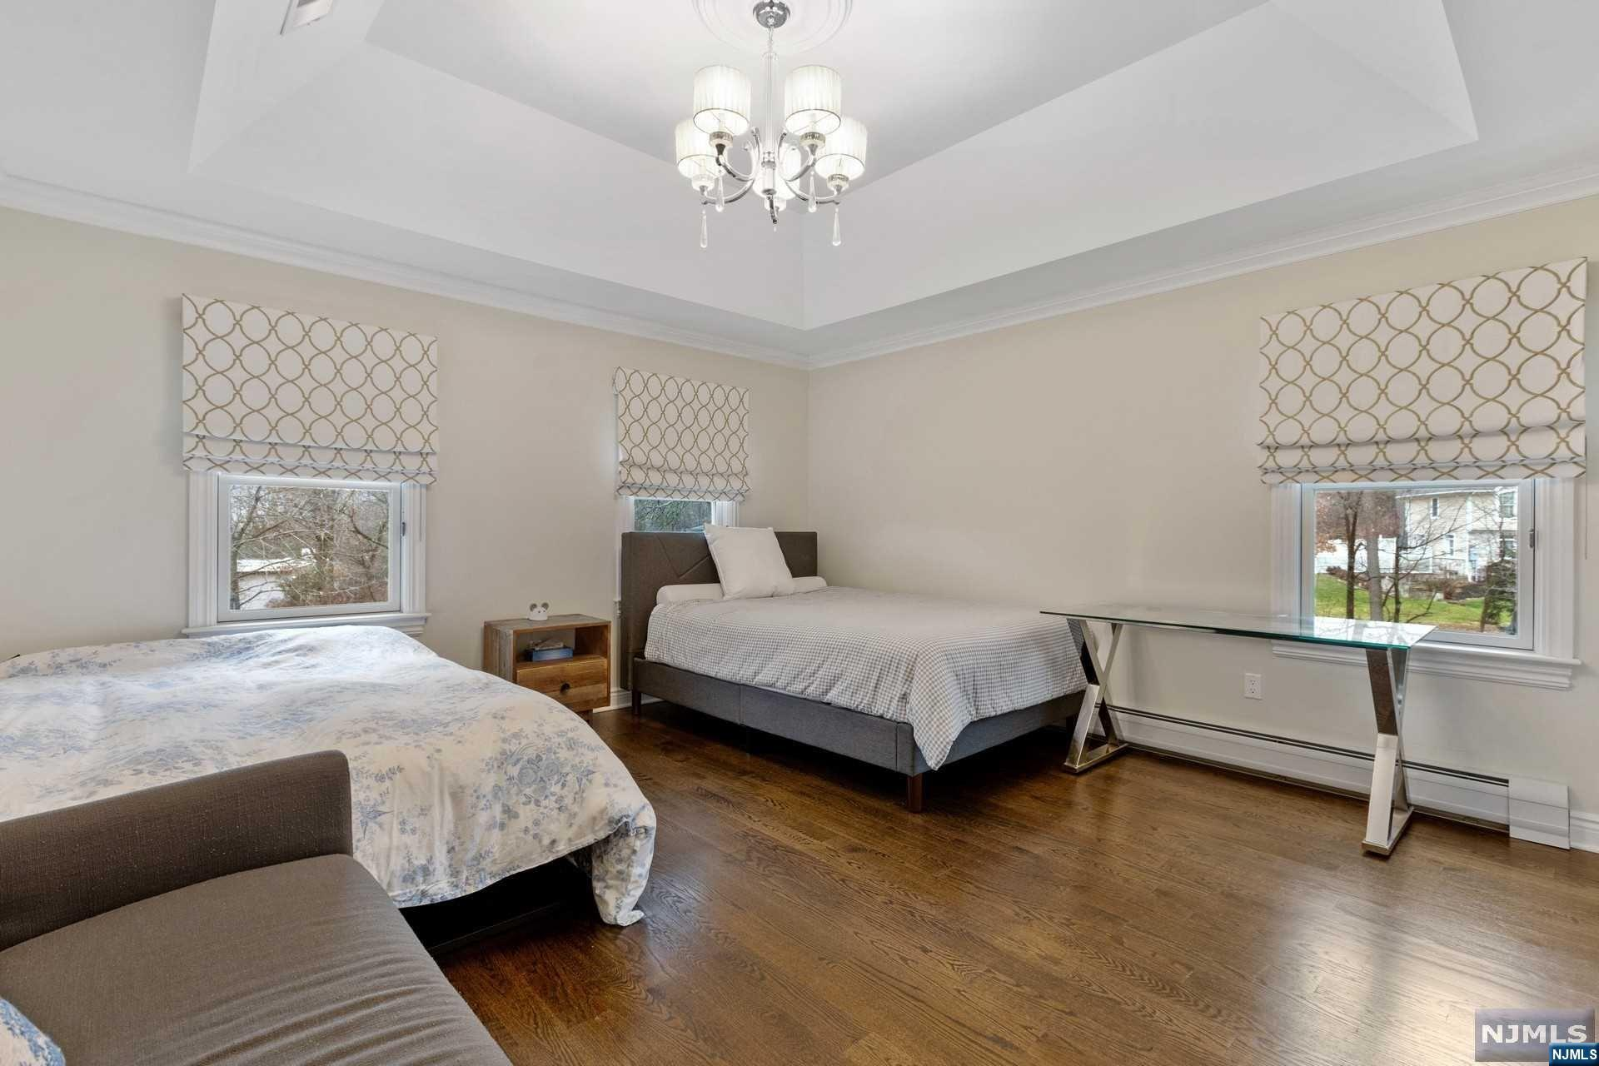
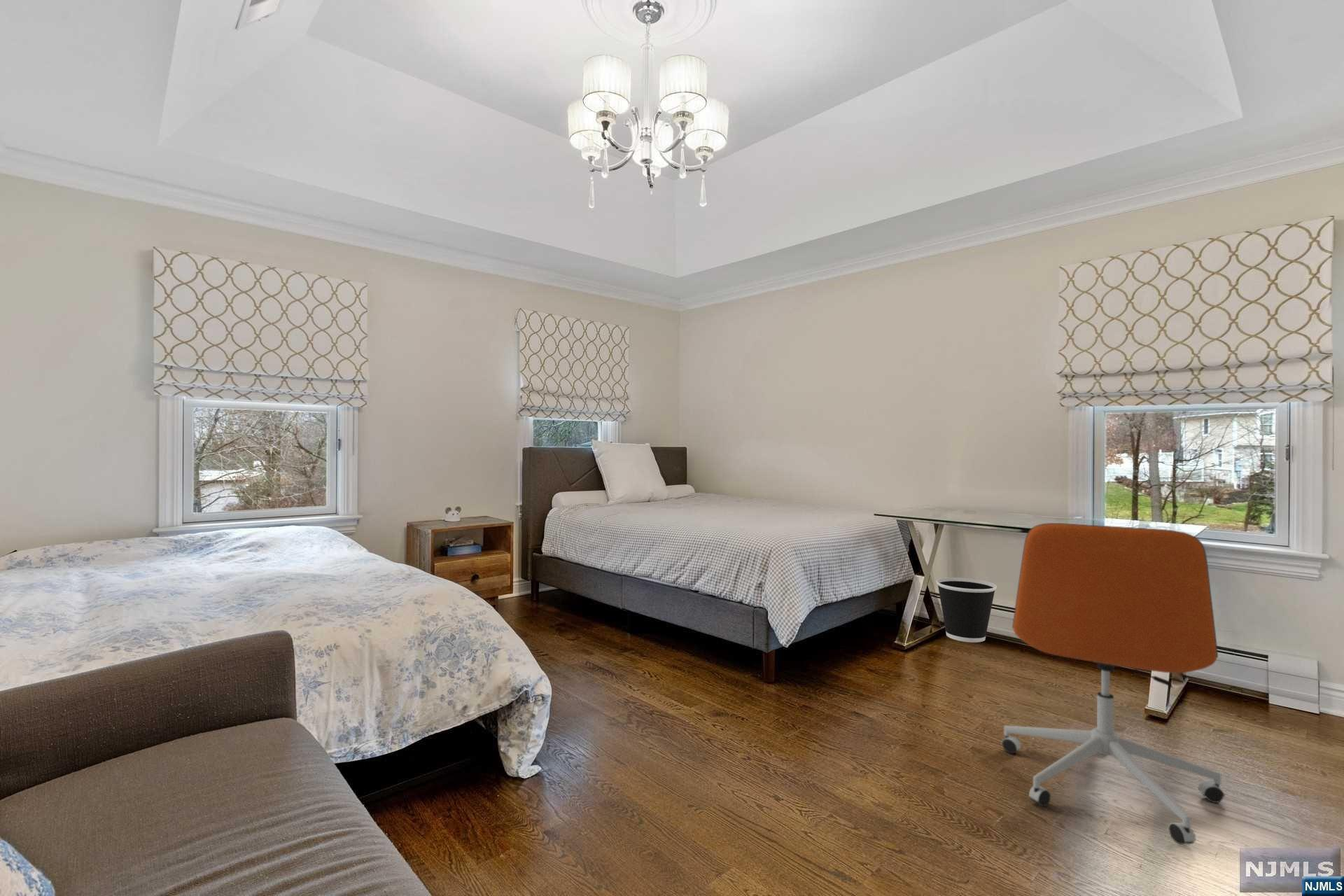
+ office chair (1105, 652)
+ wastebasket (965, 610)
